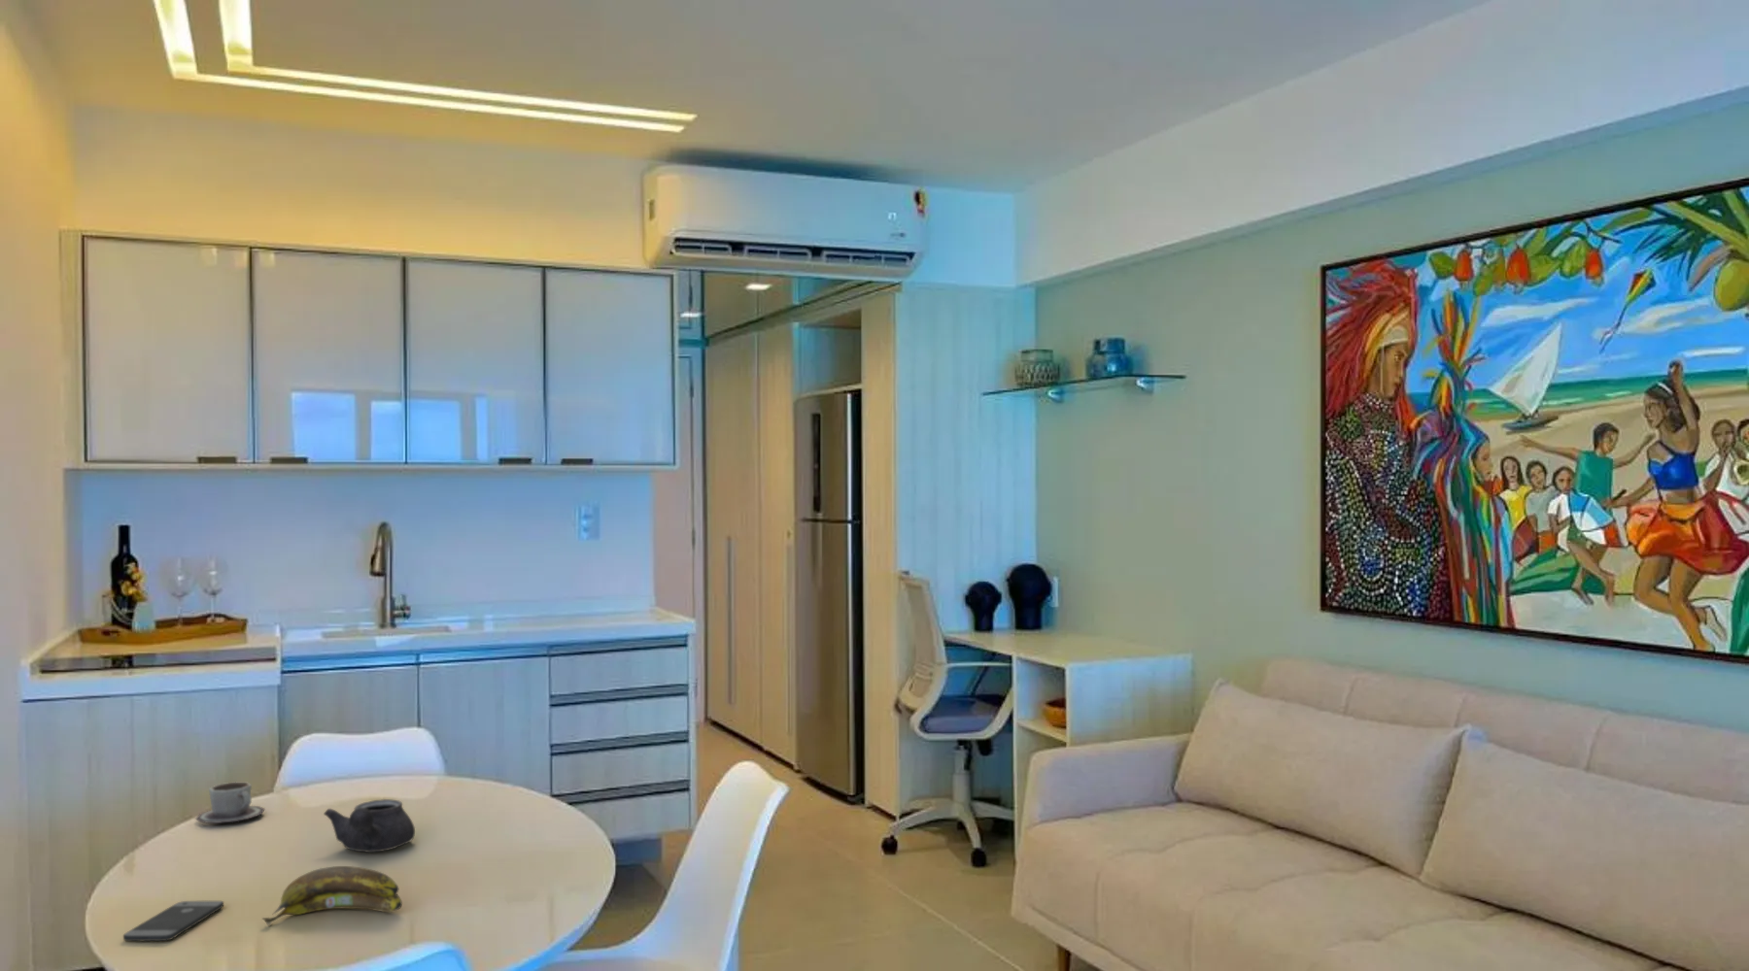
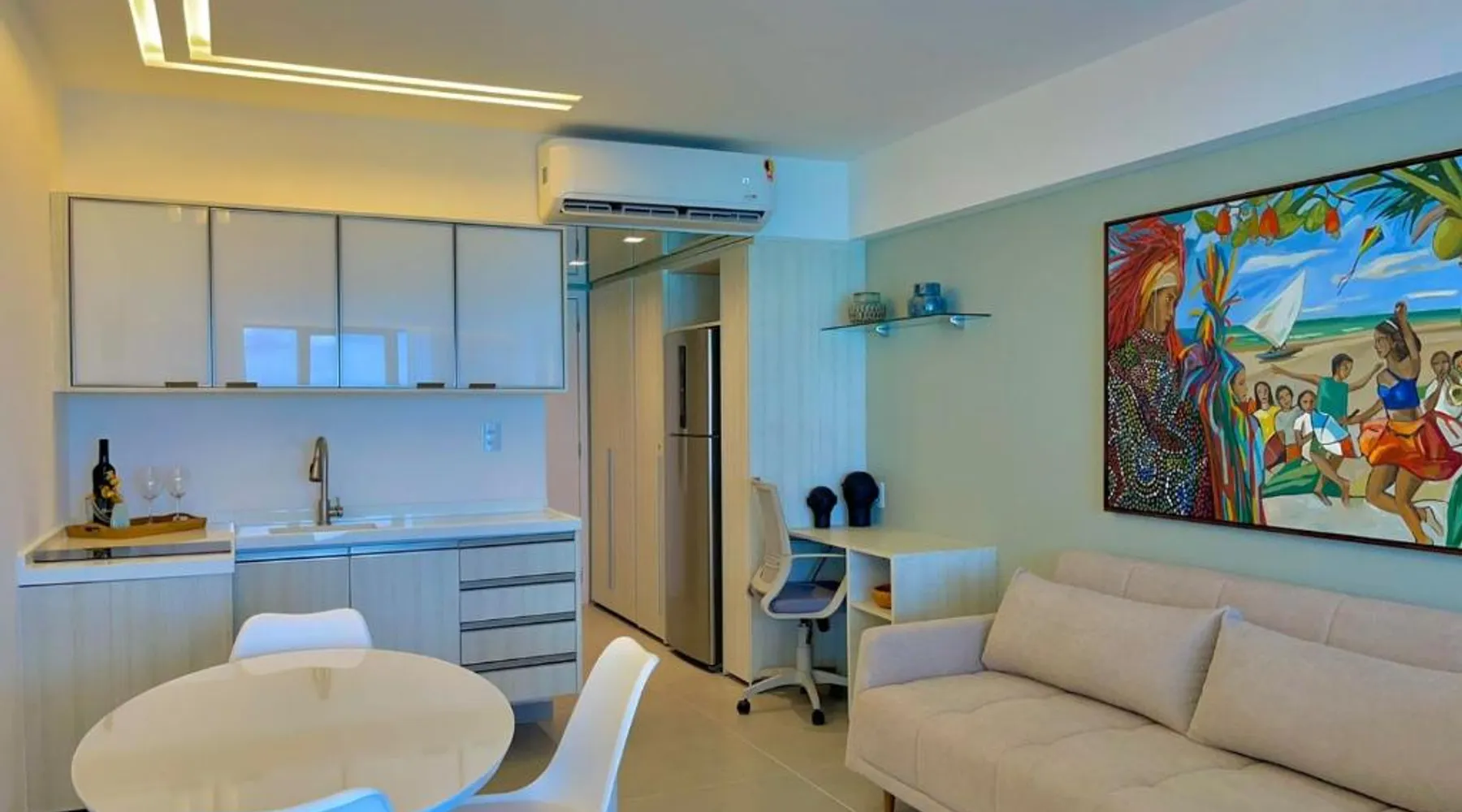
- cup (230, 801)
- teapot (368, 824)
- banana (331, 892)
- smartphone (175, 920)
